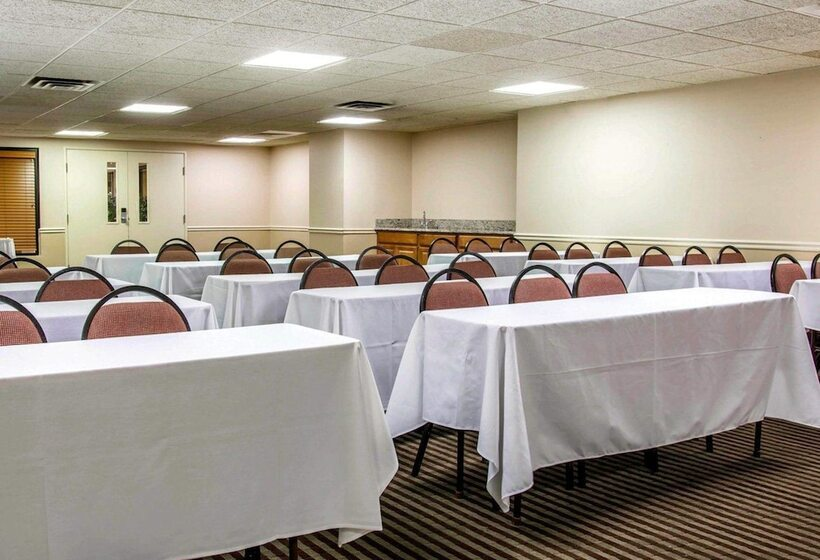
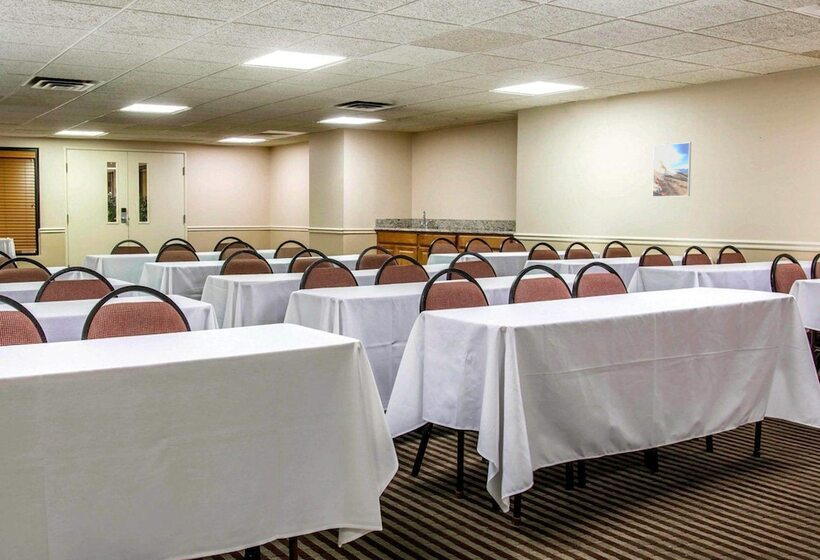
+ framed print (671, 170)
